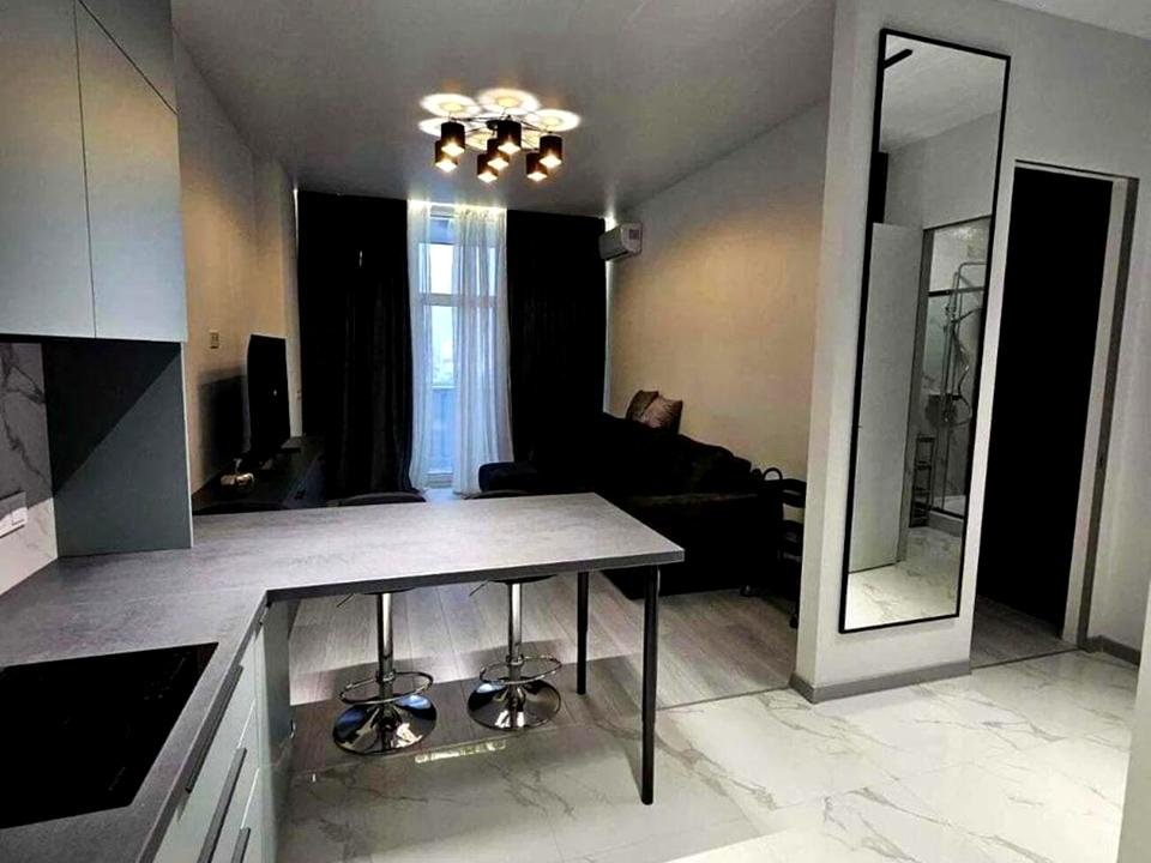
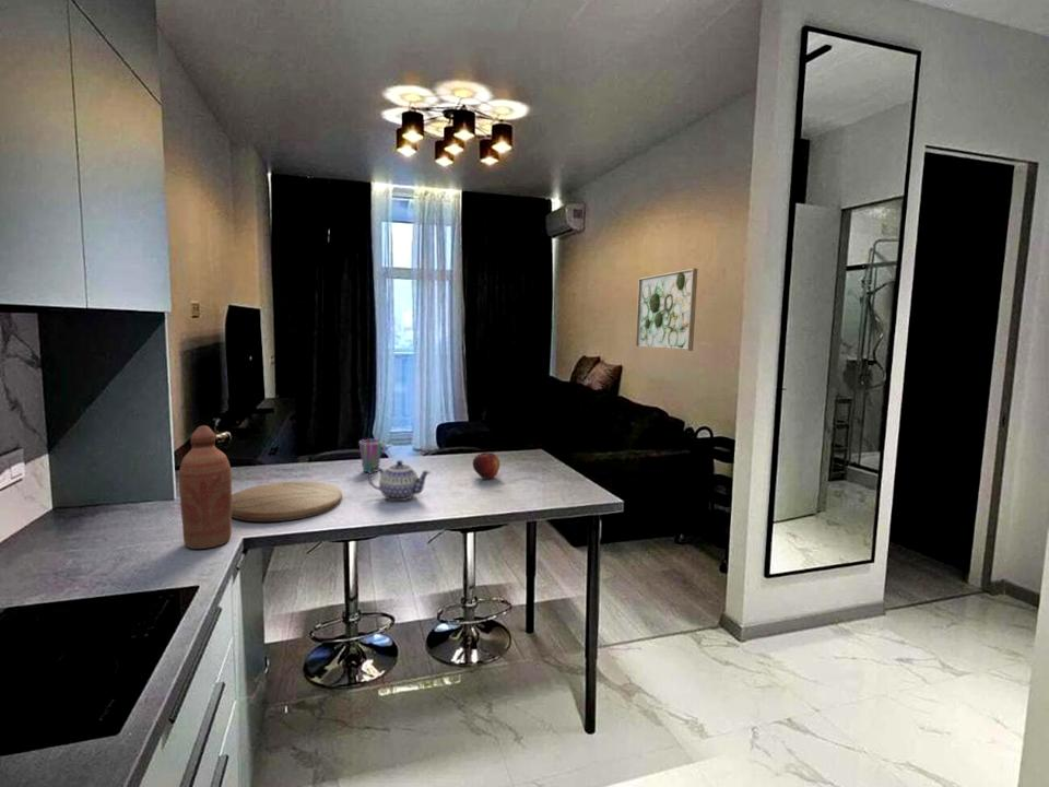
+ fruit (485, 465)
+ cutting board (285, 500)
+ teapot (399, 479)
+ cup (370, 456)
+ bottle (205, 484)
+ wall art (662, 312)
